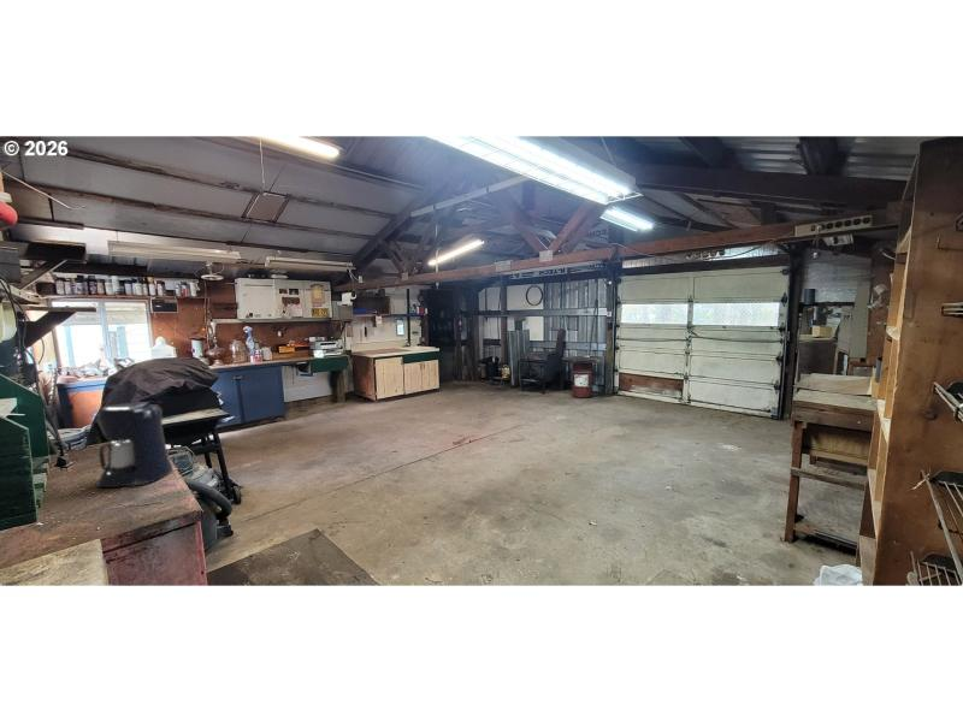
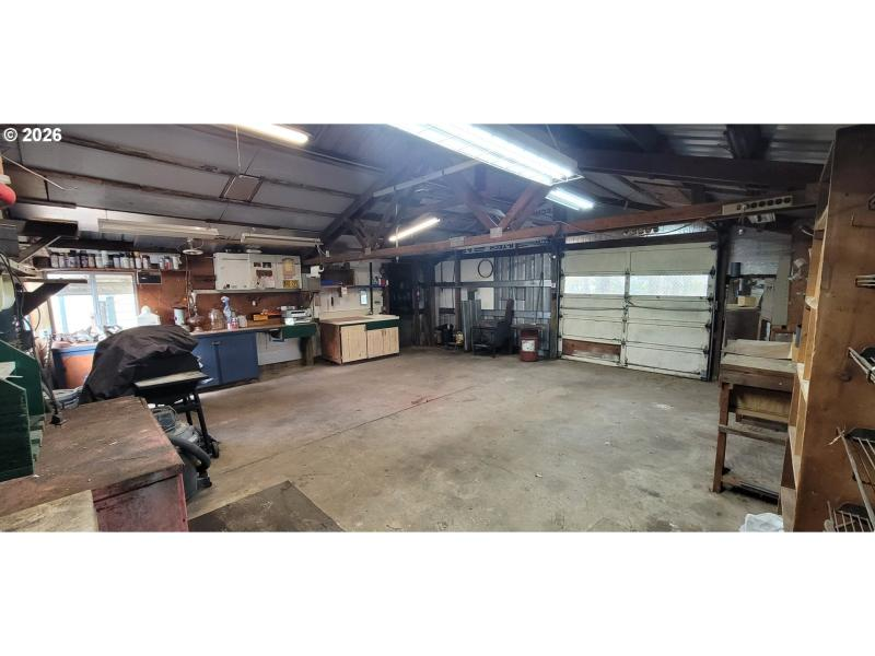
- coffee maker (132, 442)
